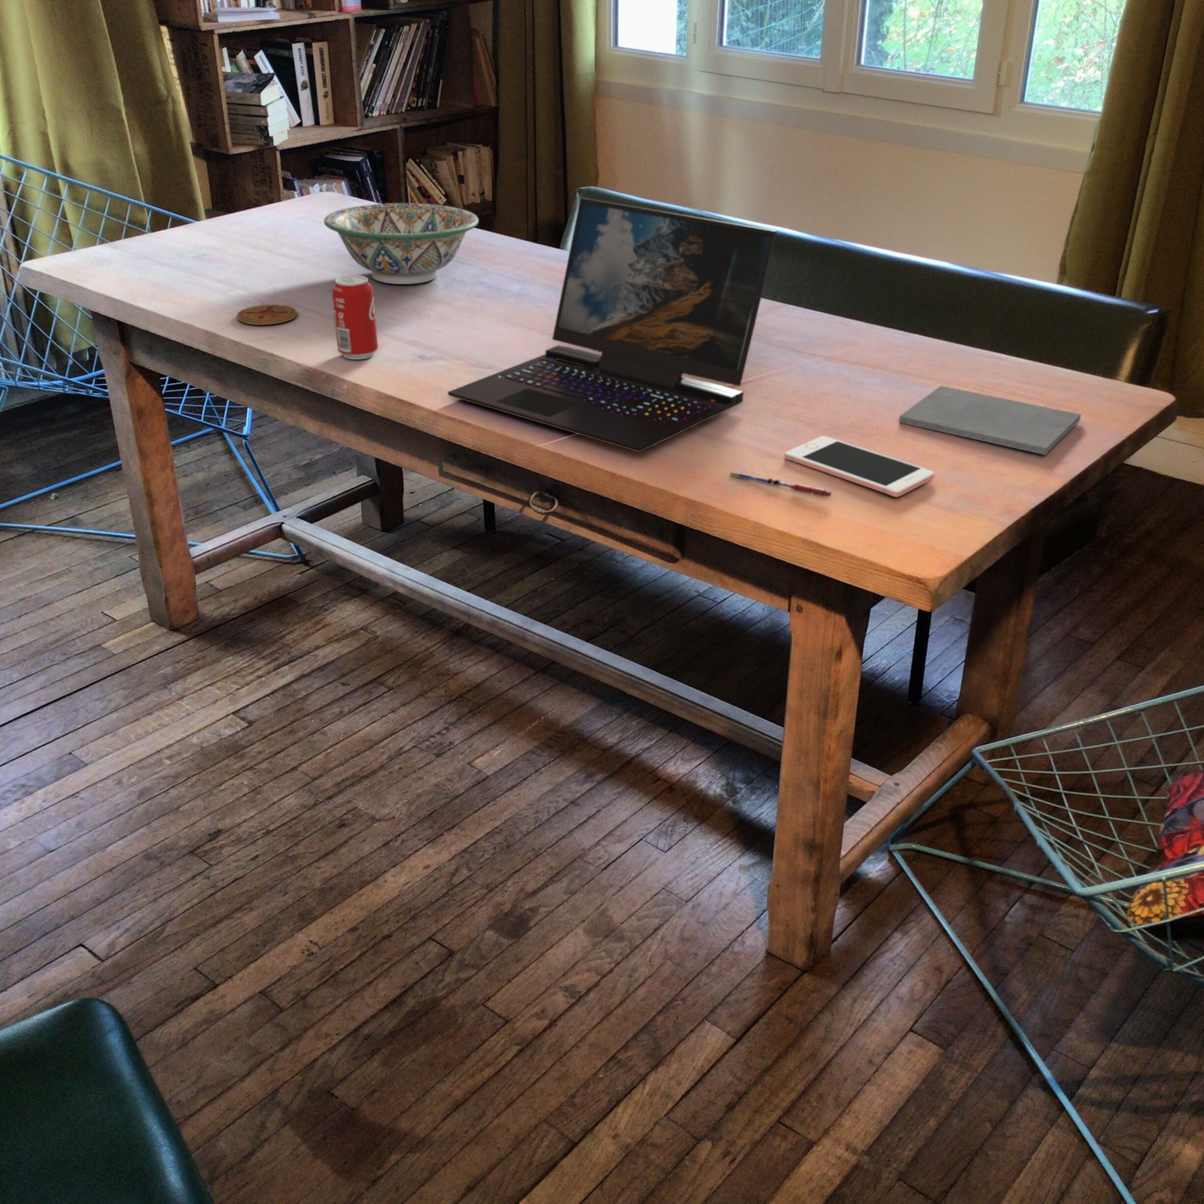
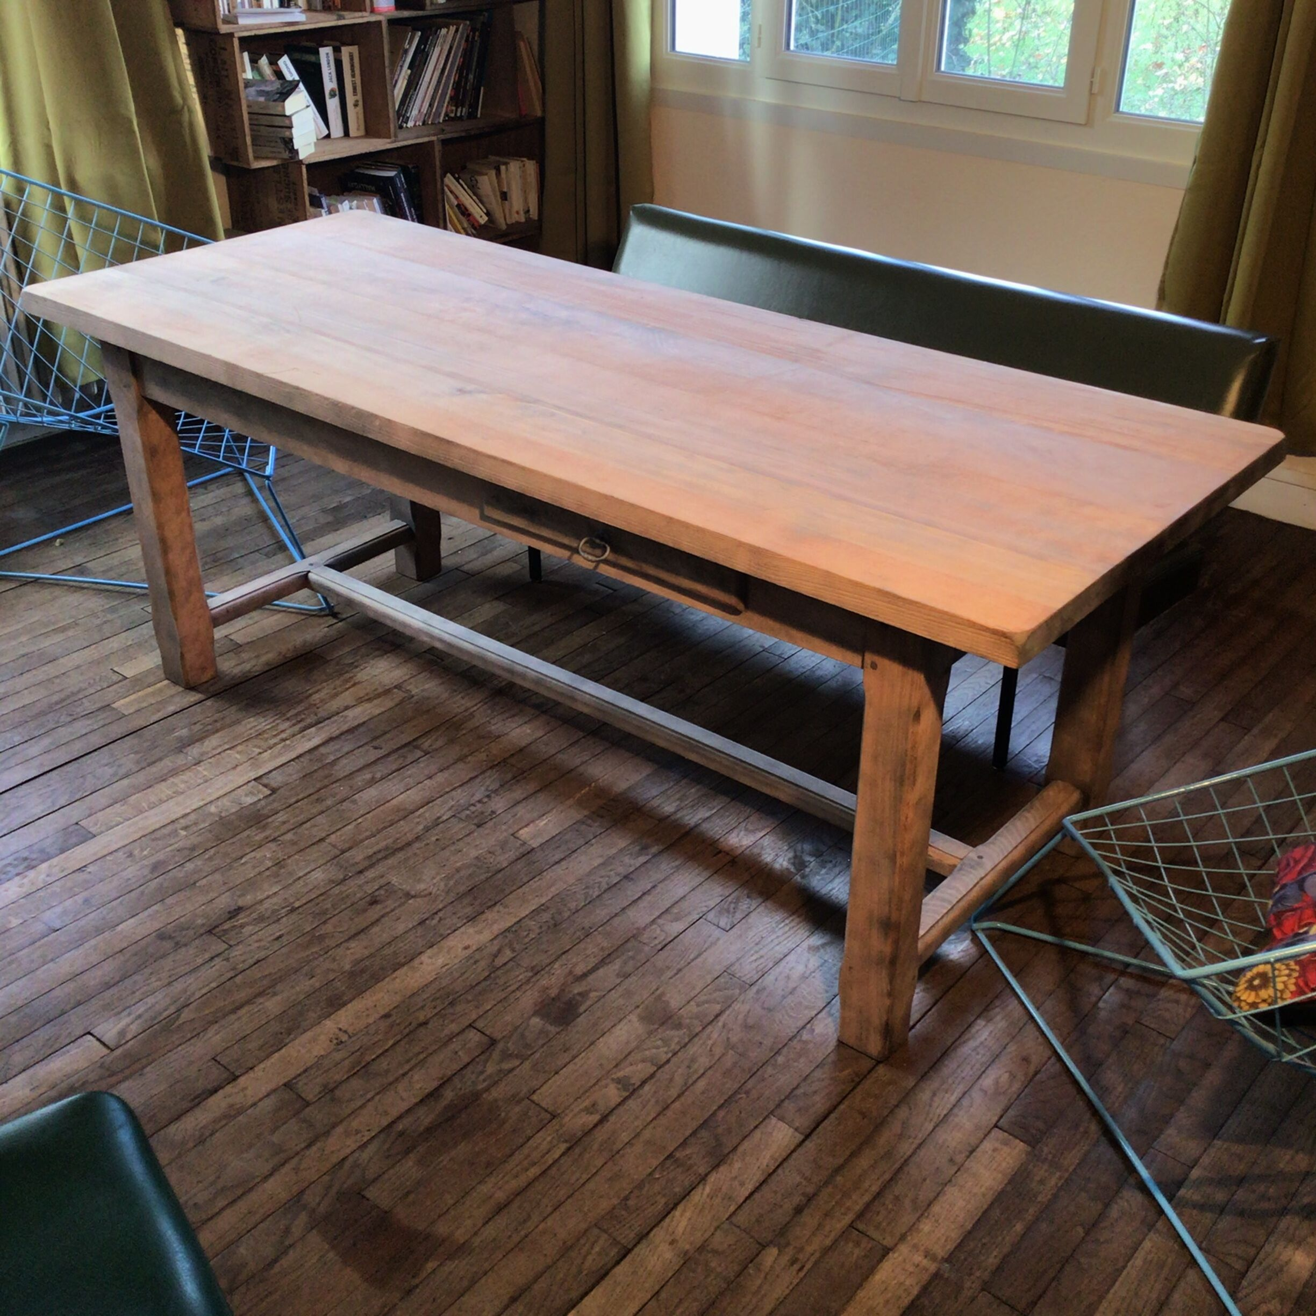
- beverage can (355, 318)
- cell phone (858, 465)
- laptop (609, 319)
- pen (780, 483)
- notepad (990, 418)
- decorative bowl (404, 246)
- coaster (267, 314)
